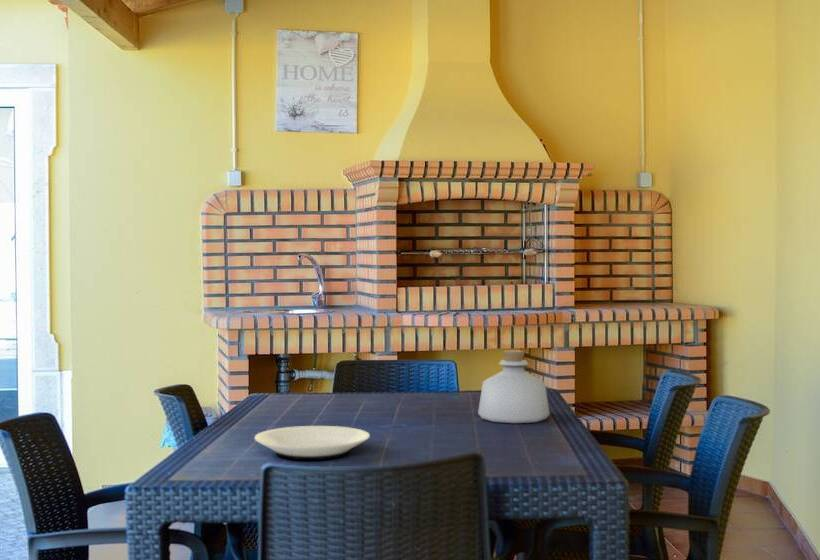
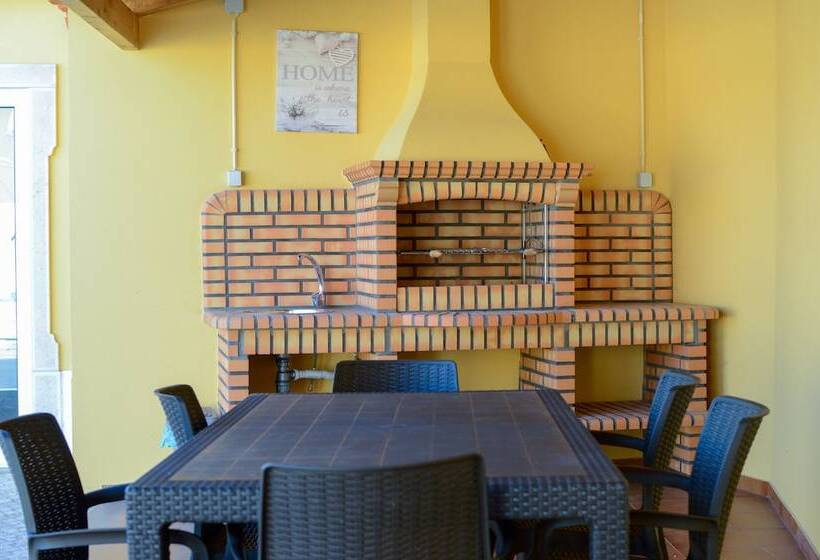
- bottle (512, 384)
- plate (312, 444)
